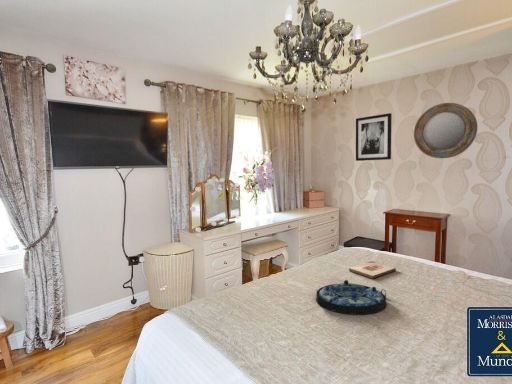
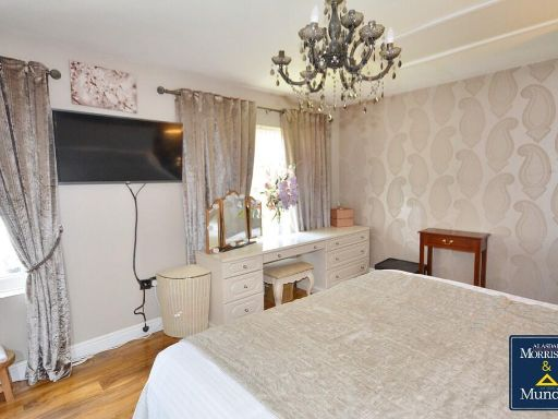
- wooden plaque (372, 269)
- home mirror (443, 131)
- wall art (372, 138)
- serving tray (350, 293)
